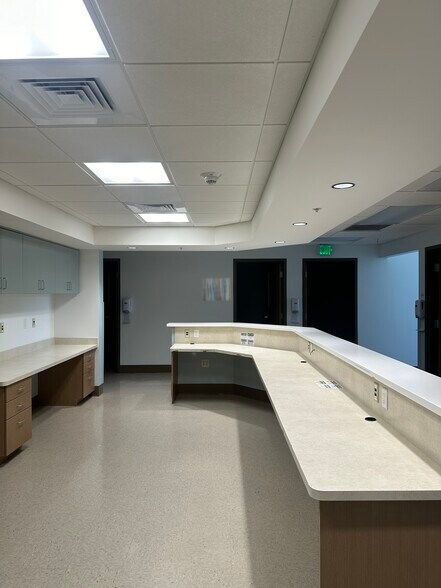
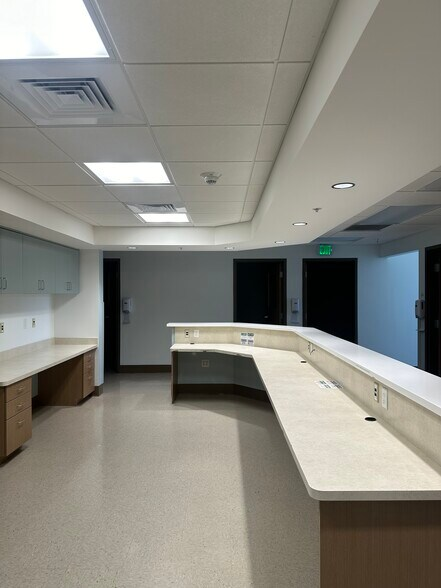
- wall art (216, 289)
